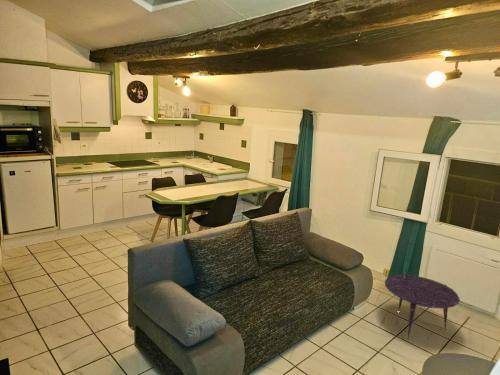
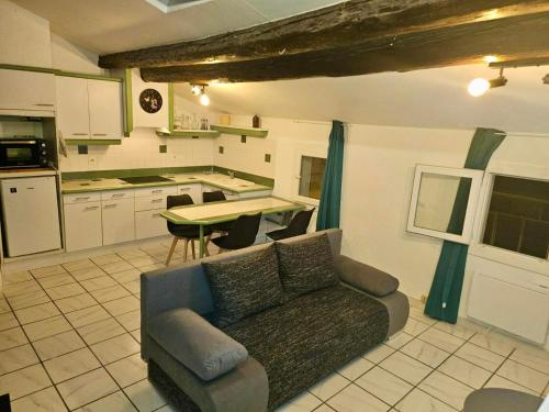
- side table (418, 304)
